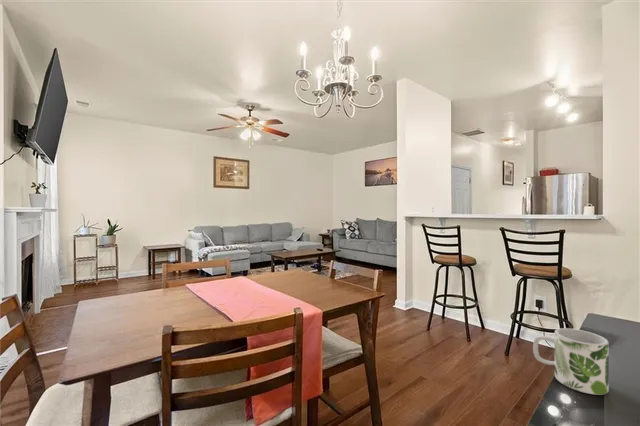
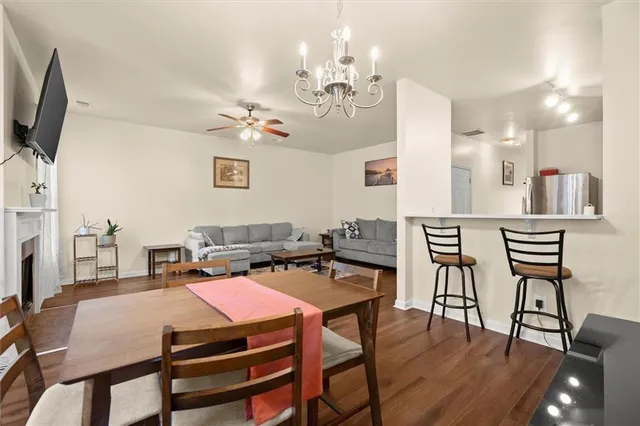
- mug (568, 356)
